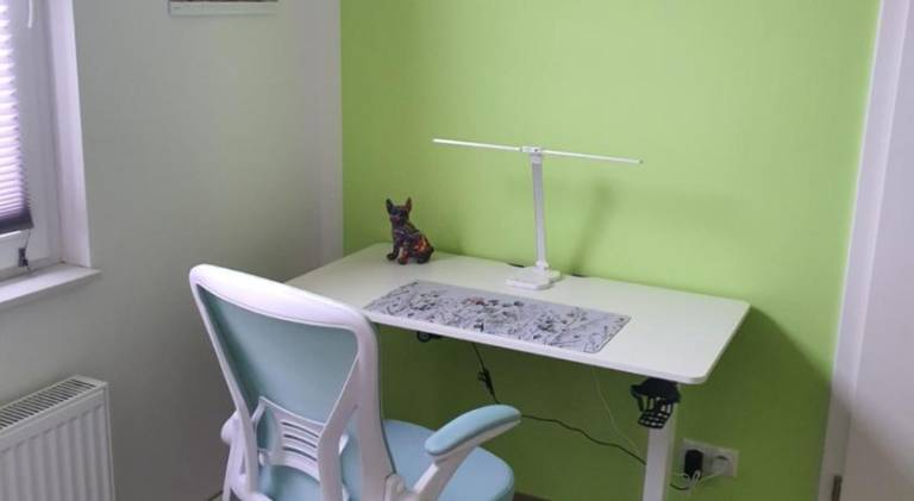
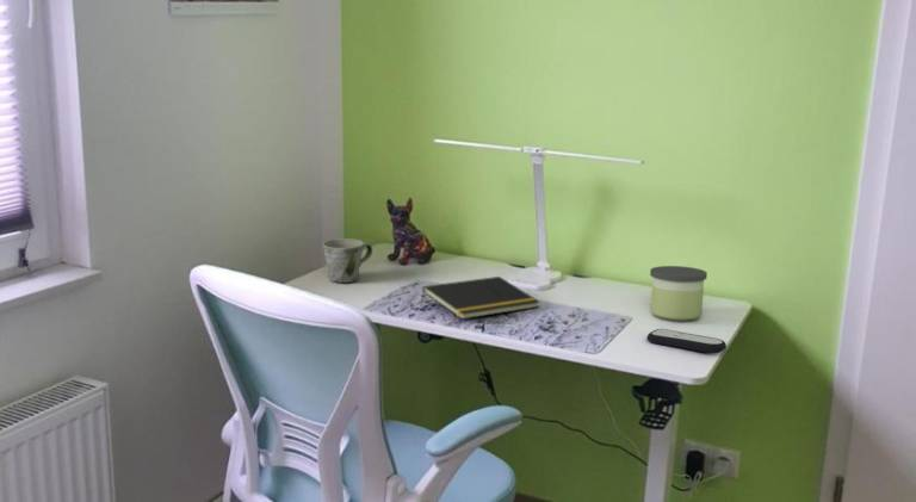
+ remote control (686, 340)
+ candle (676, 293)
+ mug (346, 260)
+ notepad (481, 296)
